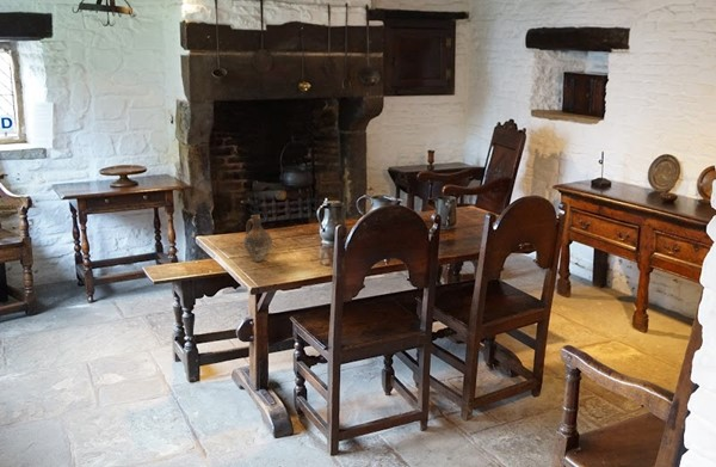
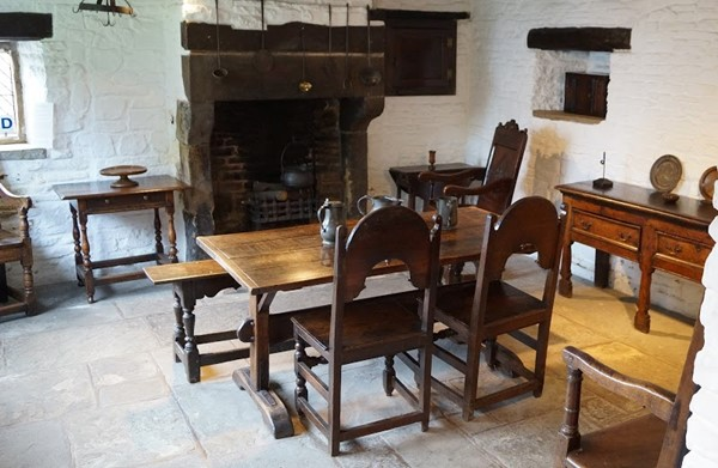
- ceramic jug (257, 238)
